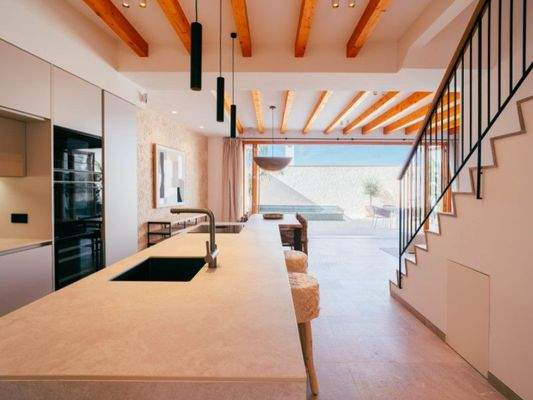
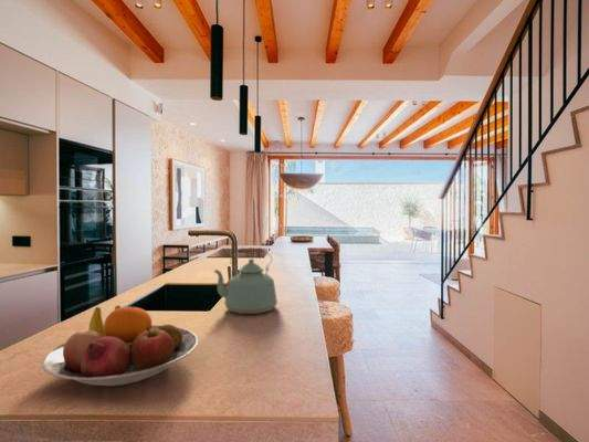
+ kettle (245, 277)
+ fruit bowl (126, 340)
